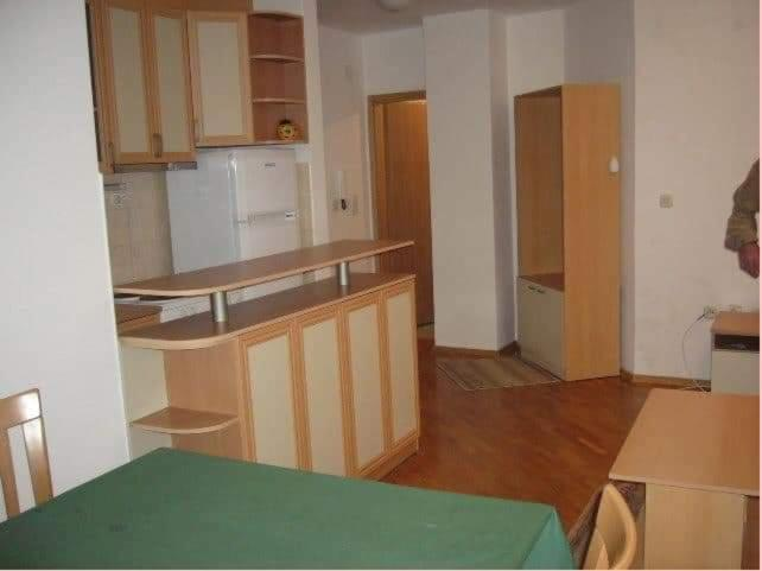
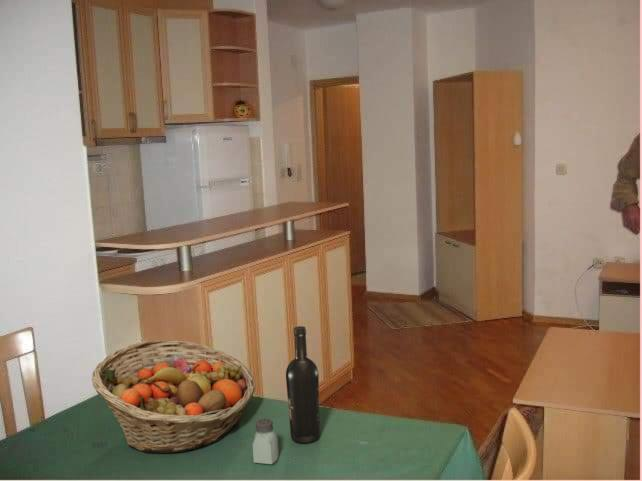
+ saltshaker (265, 440)
+ wine bottle (302, 383)
+ fruit basket (177, 390)
